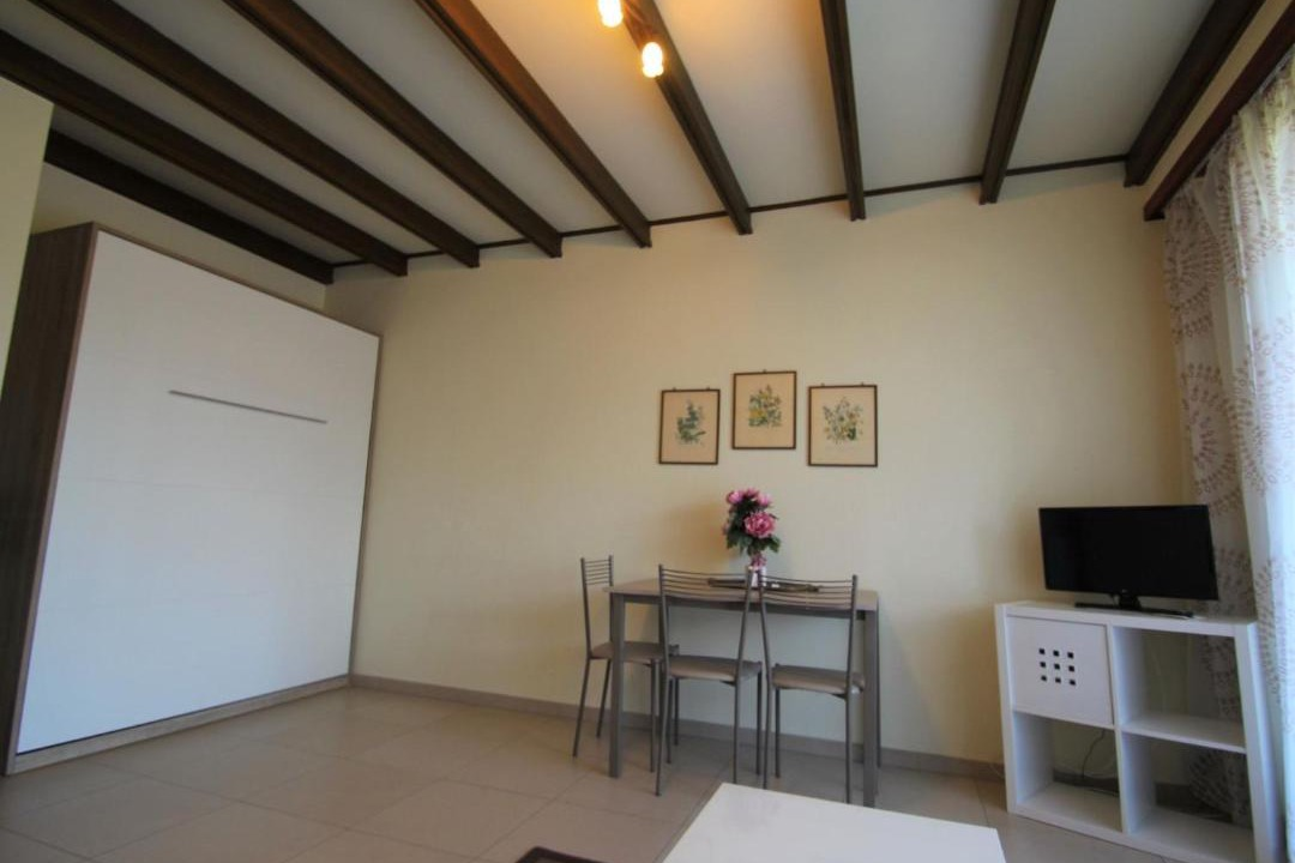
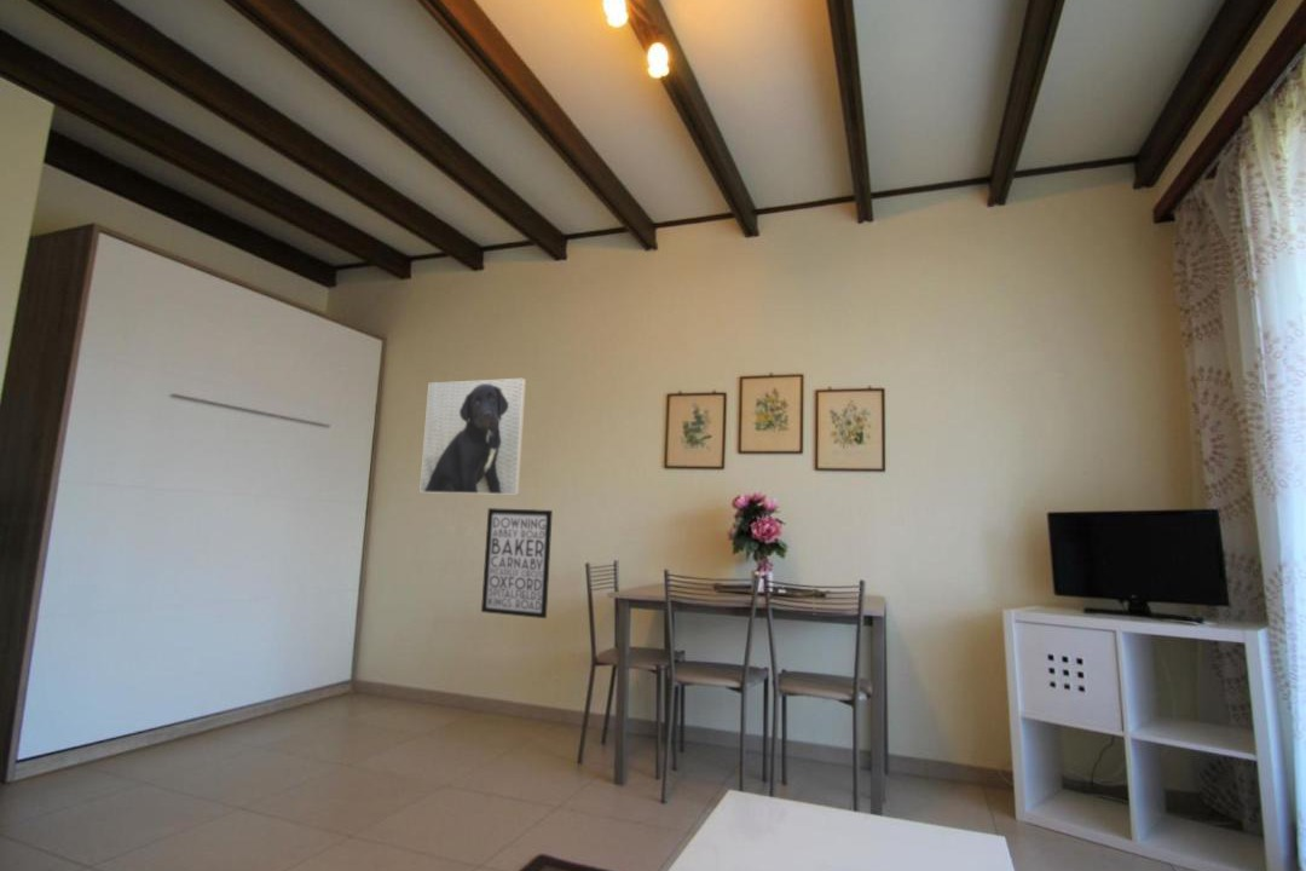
+ wall art (516, 561)
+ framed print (472, 437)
